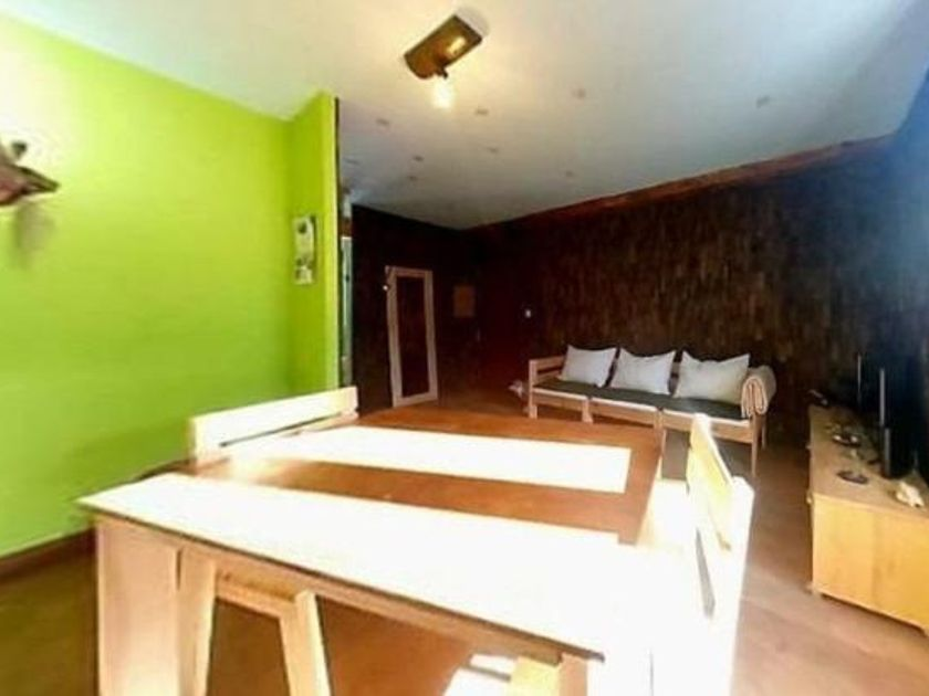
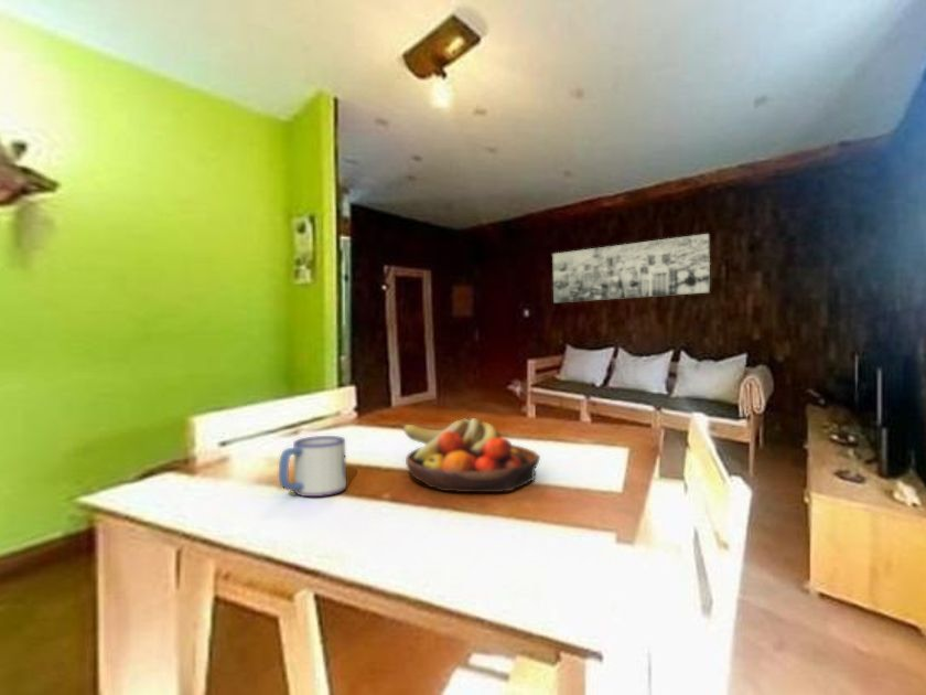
+ wall art (624, 271)
+ mug (311, 467)
+ fruit bowl (470, 449)
